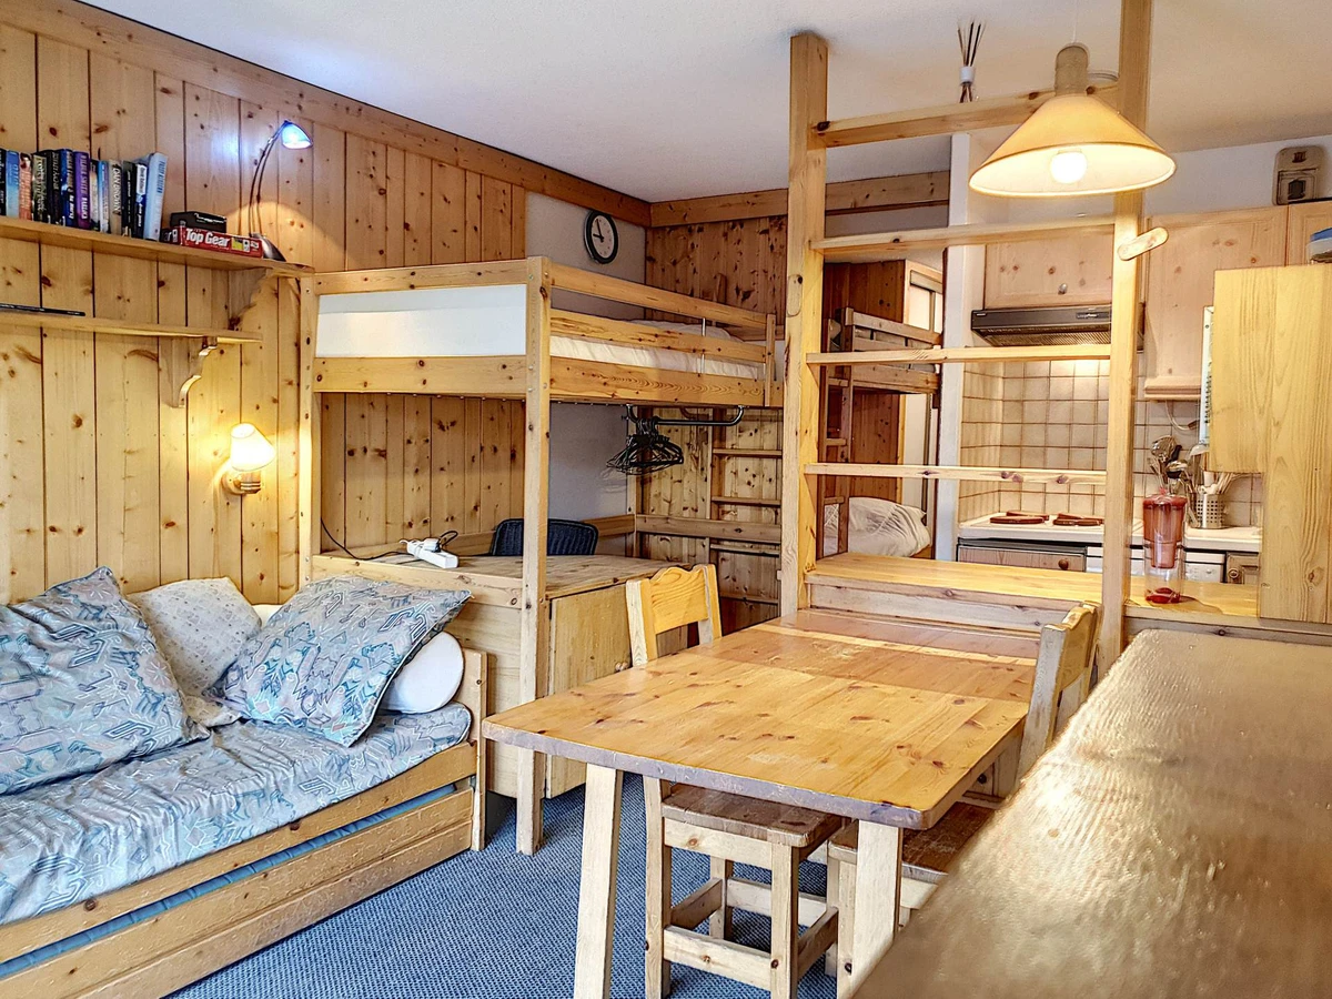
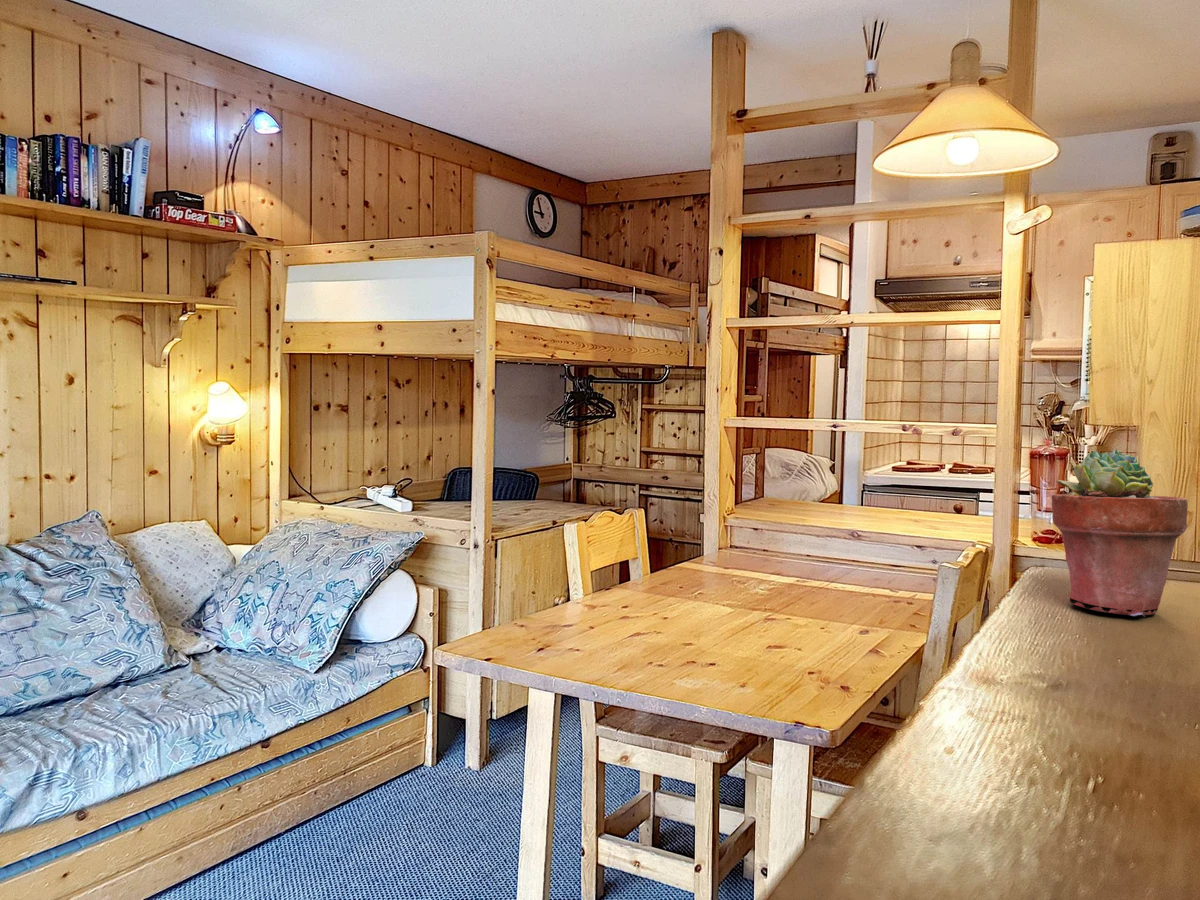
+ potted succulent (1116, 528)
